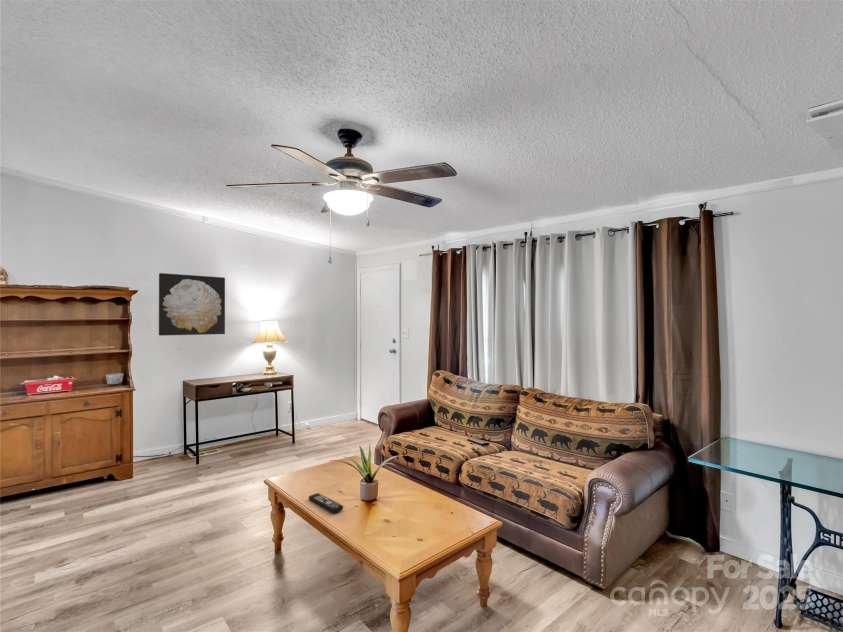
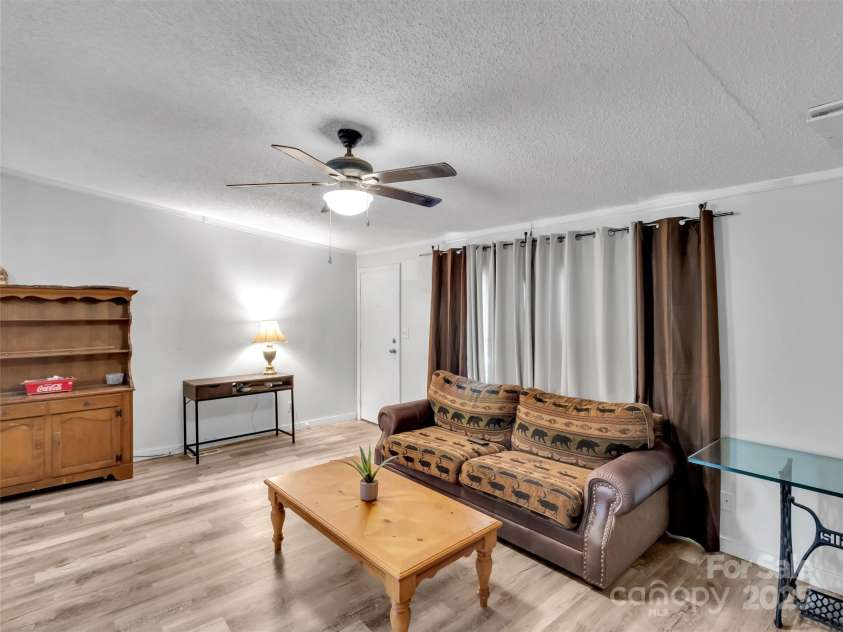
- wall art (193, 305)
- remote control (325, 502)
